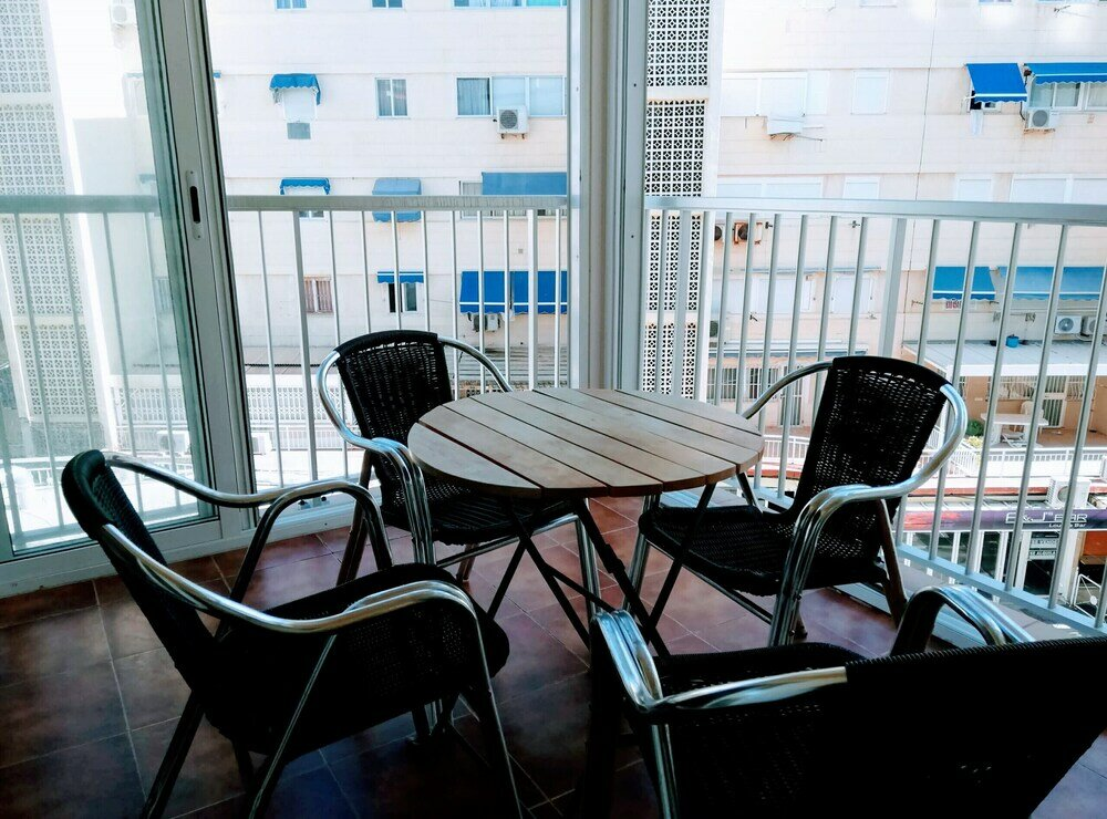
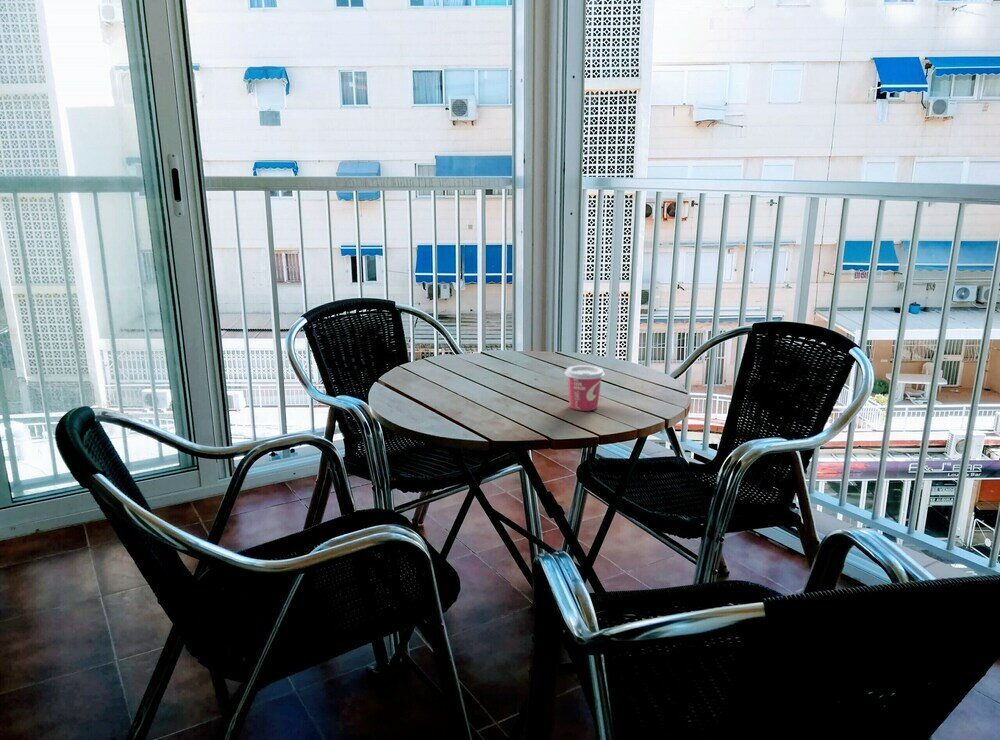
+ cup (584, 388)
